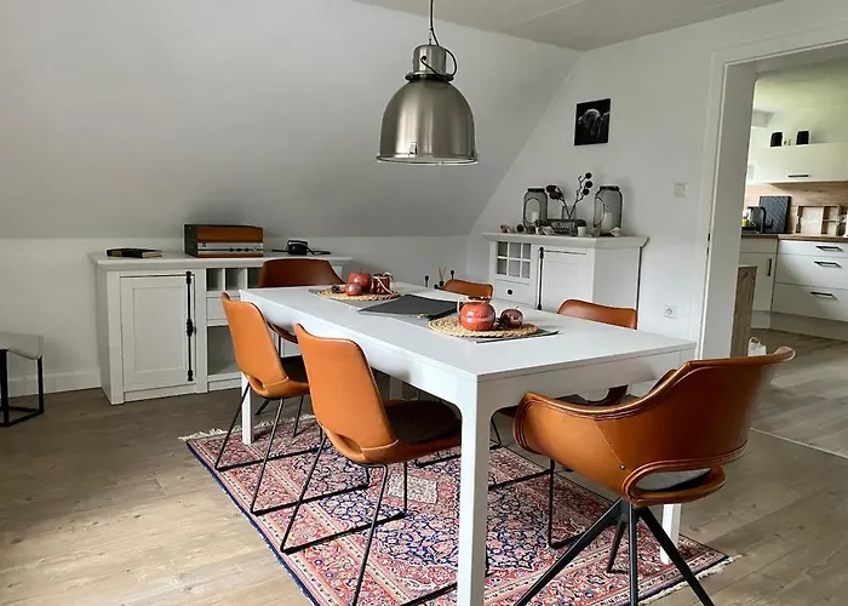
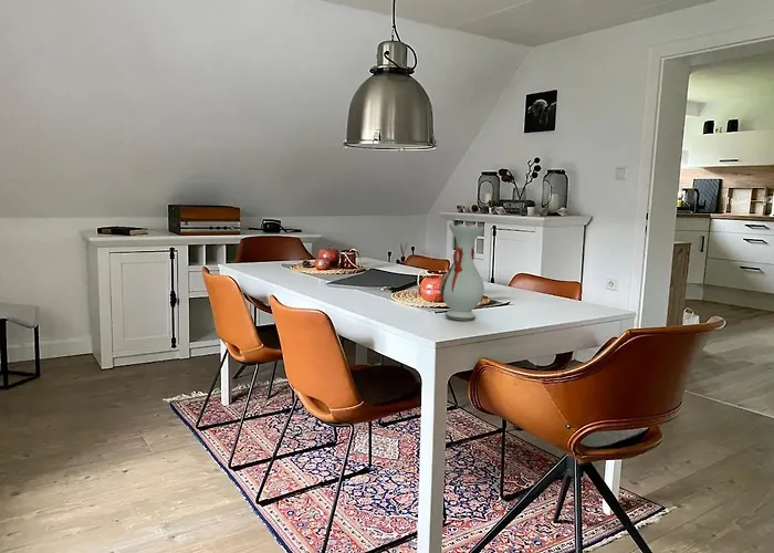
+ vase (462, 271)
